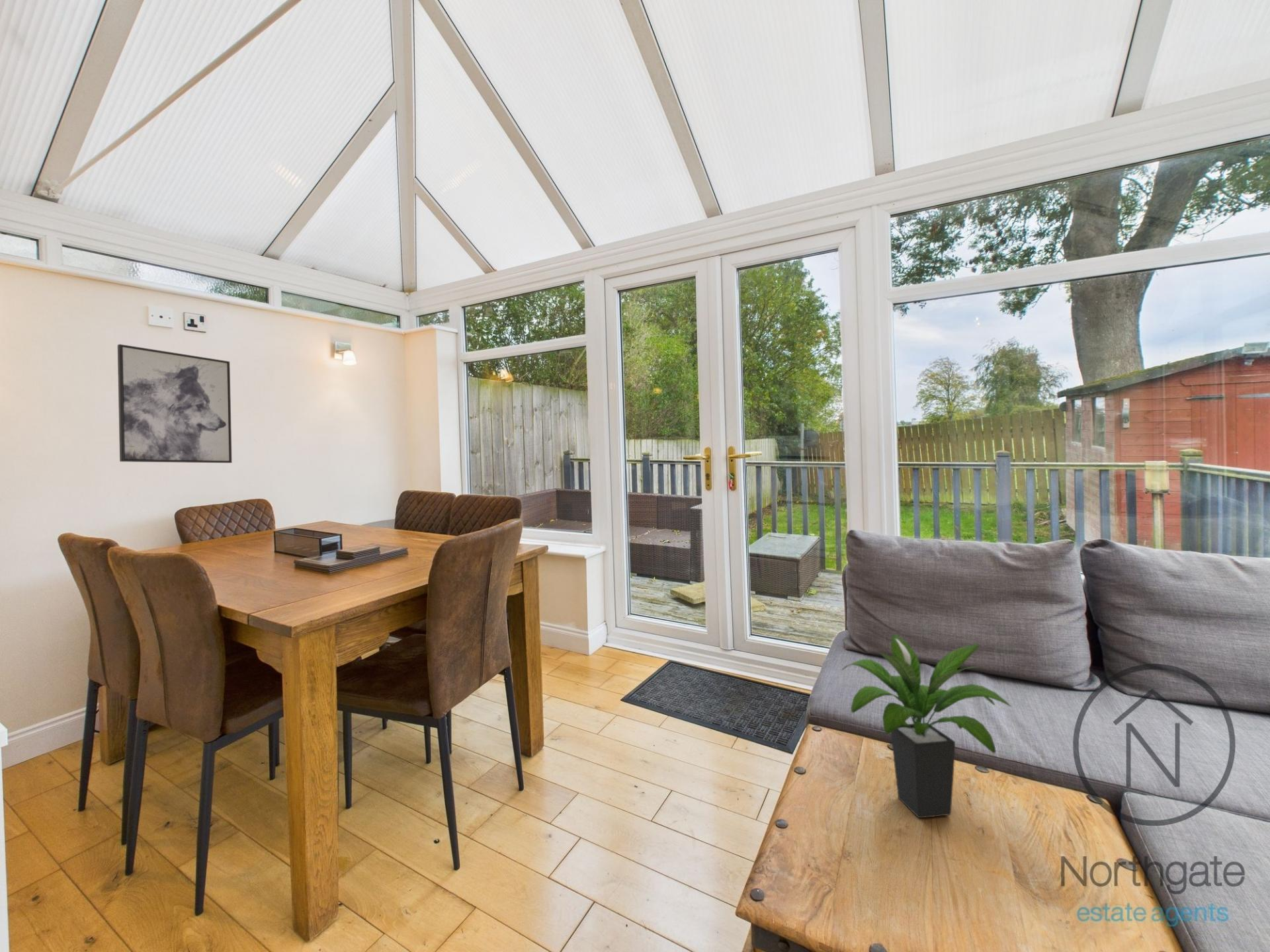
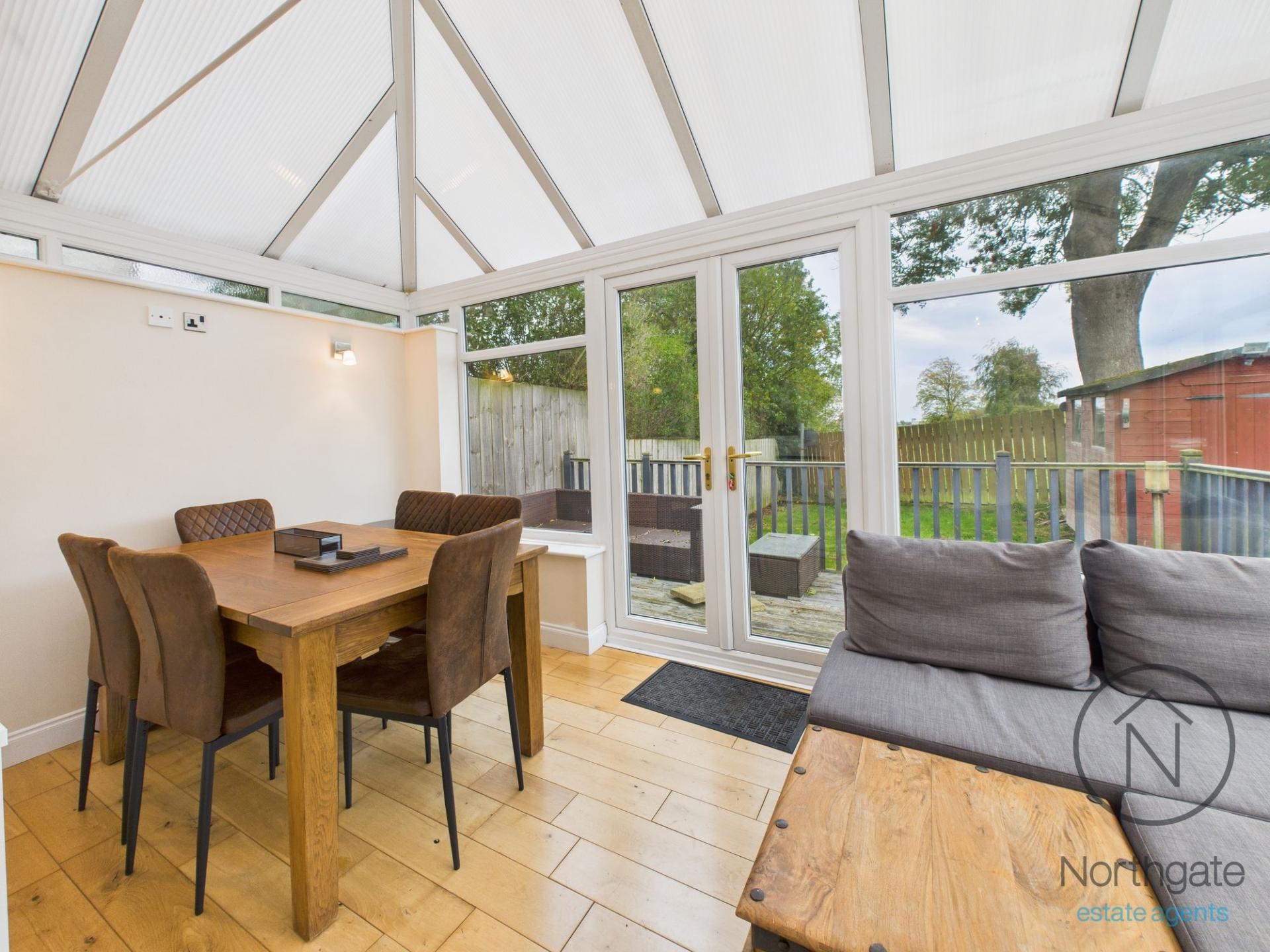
- wall art (179, 408)
- potted plant (919, 721)
